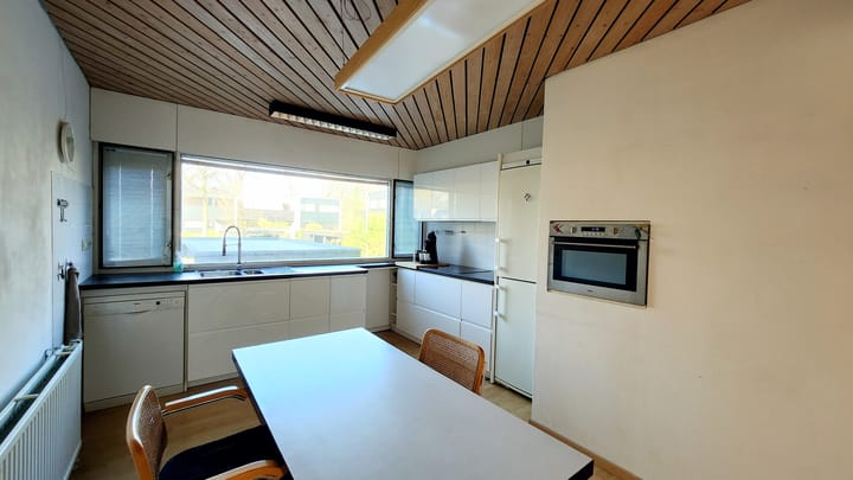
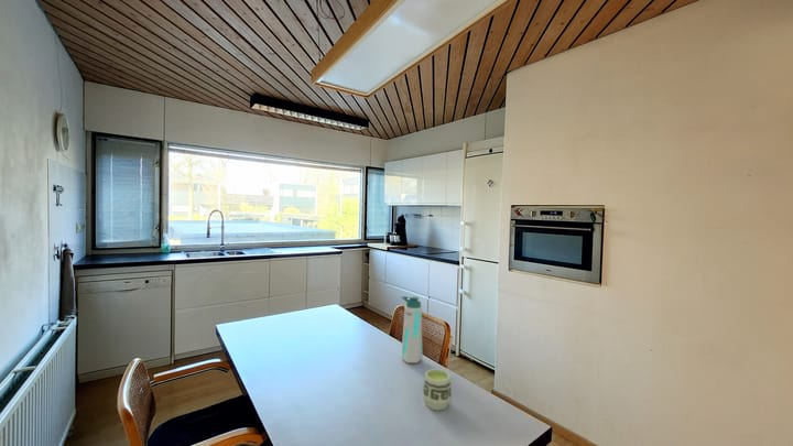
+ water bottle (411, 328)
+ cup (436, 389)
